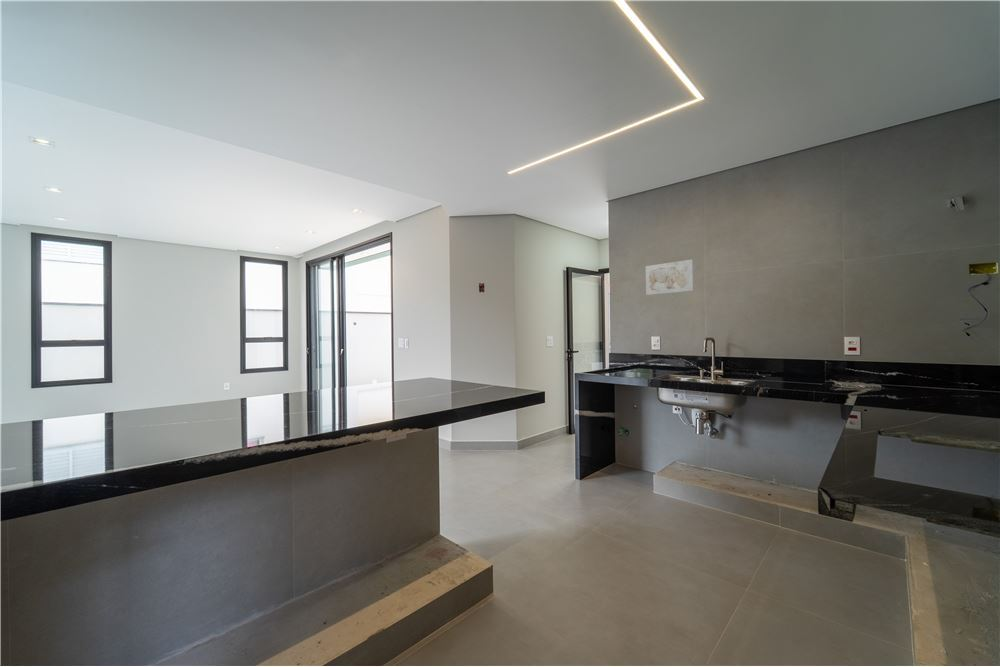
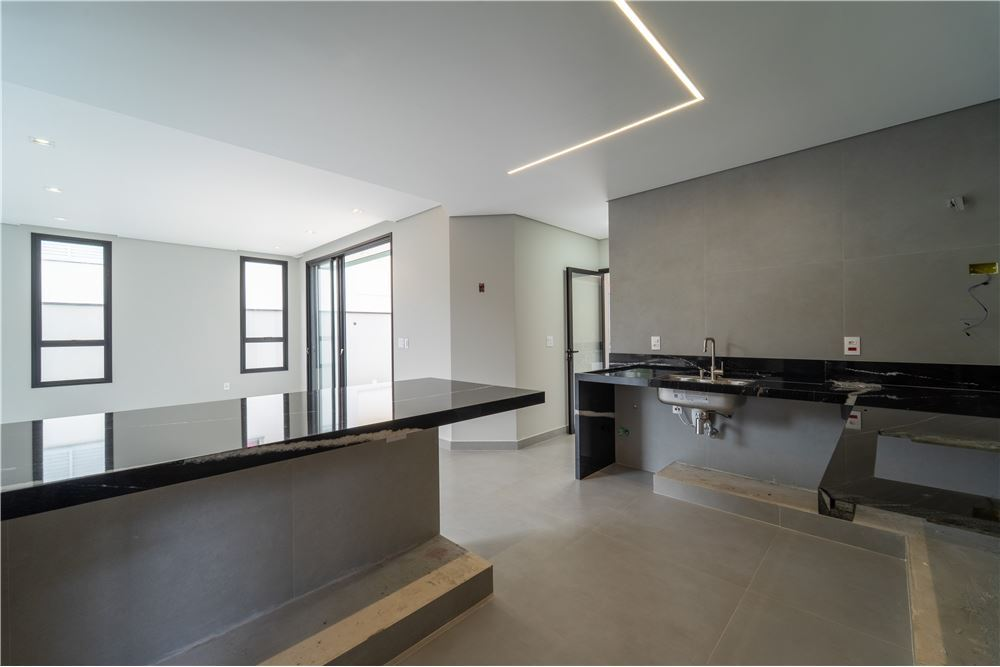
- wall art (669, 278)
